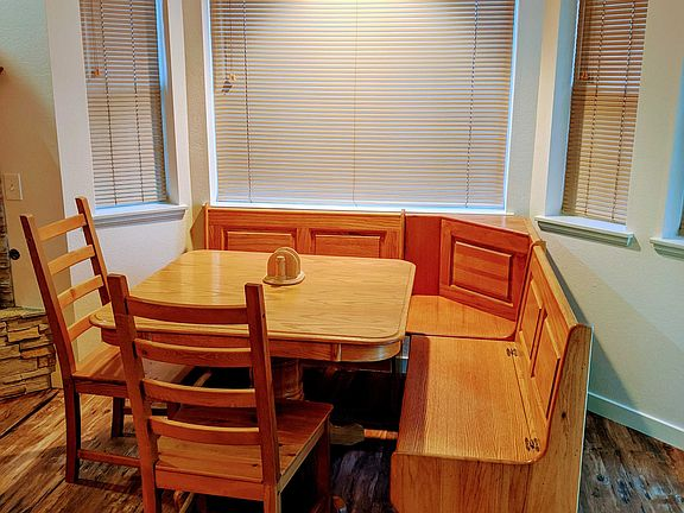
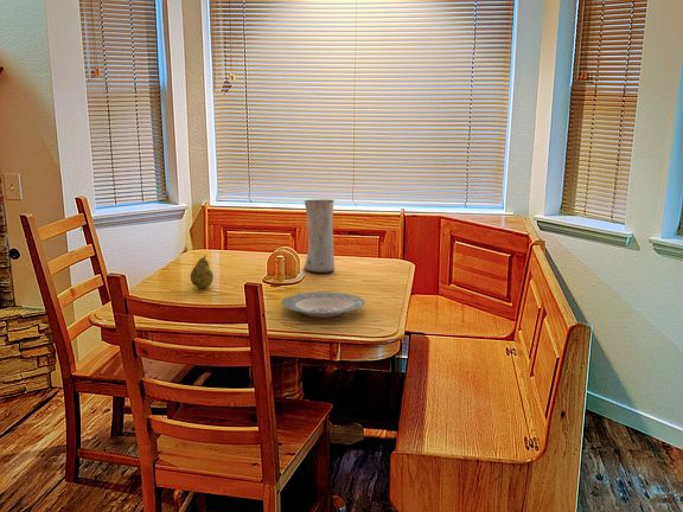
+ fruit (202, 271)
+ plate (323, 306)
+ vase (319, 236)
